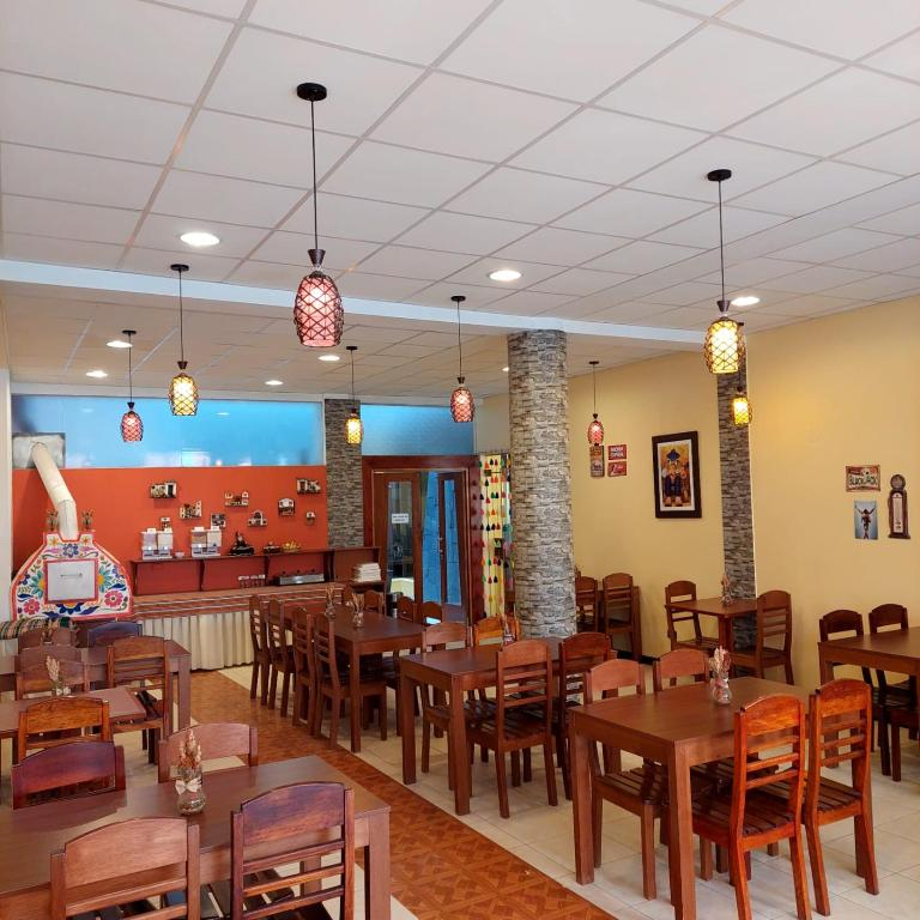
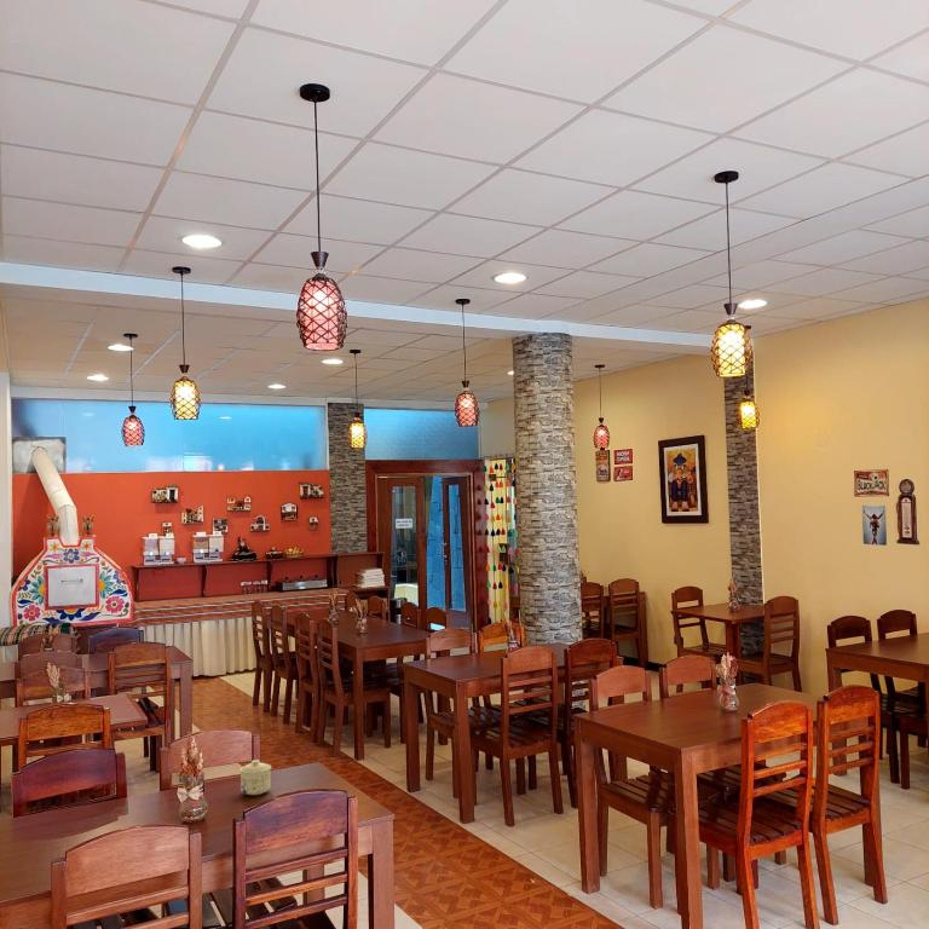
+ sugar bowl (255, 777)
